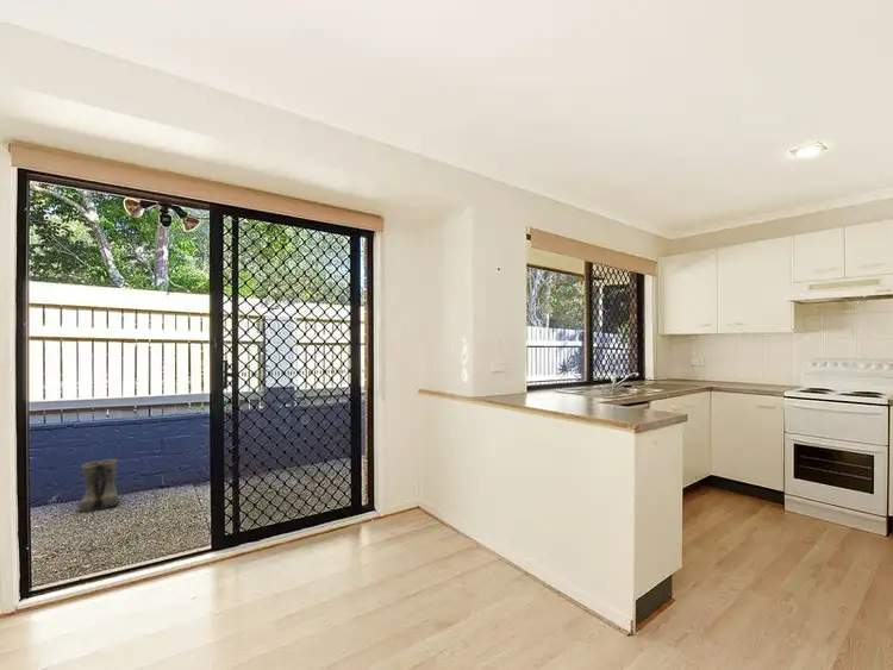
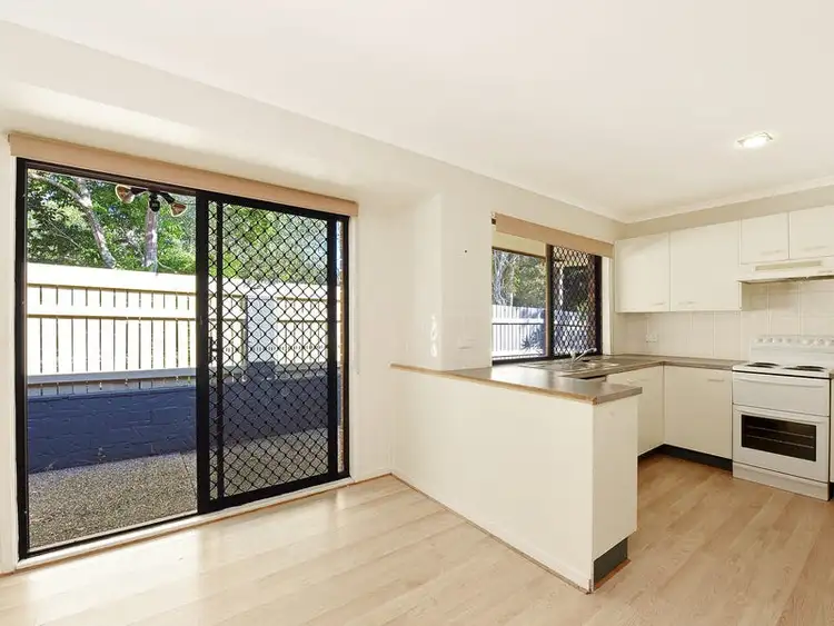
- boots (99, 483)
